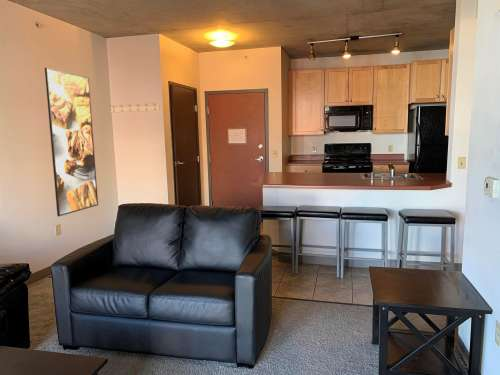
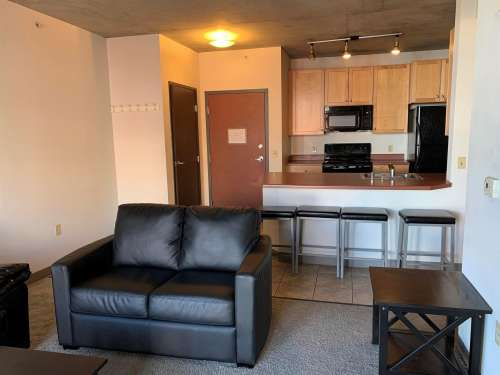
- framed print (74, 143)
